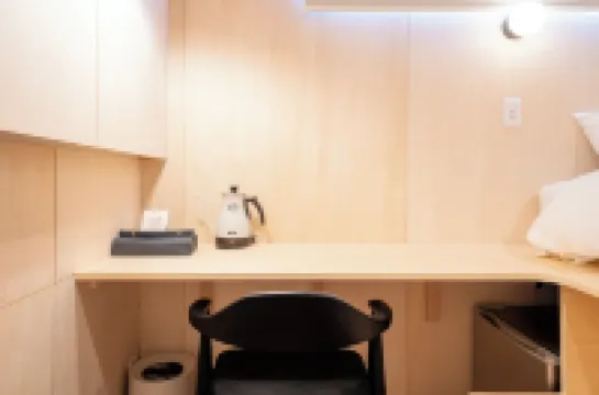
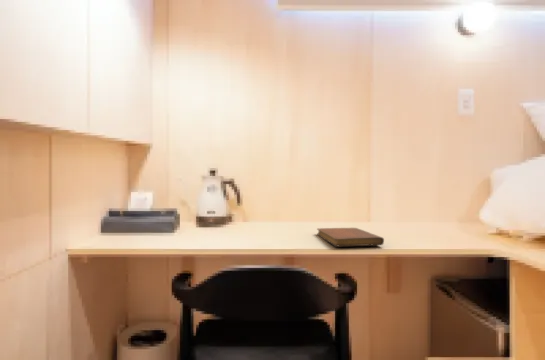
+ notebook (347, 235)
